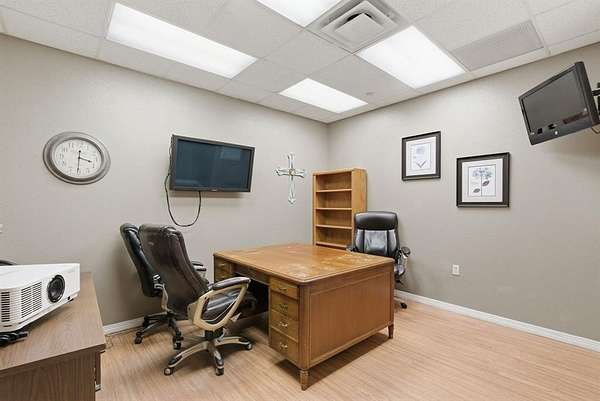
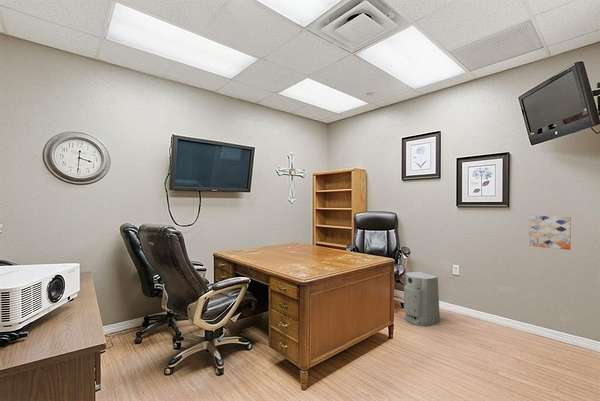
+ wall art (549, 231)
+ fan (419, 297)
